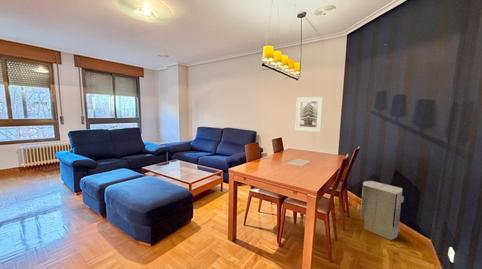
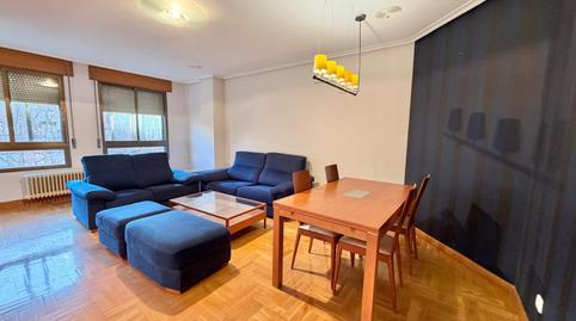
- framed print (308, 114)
- air purifier (380, 208)
